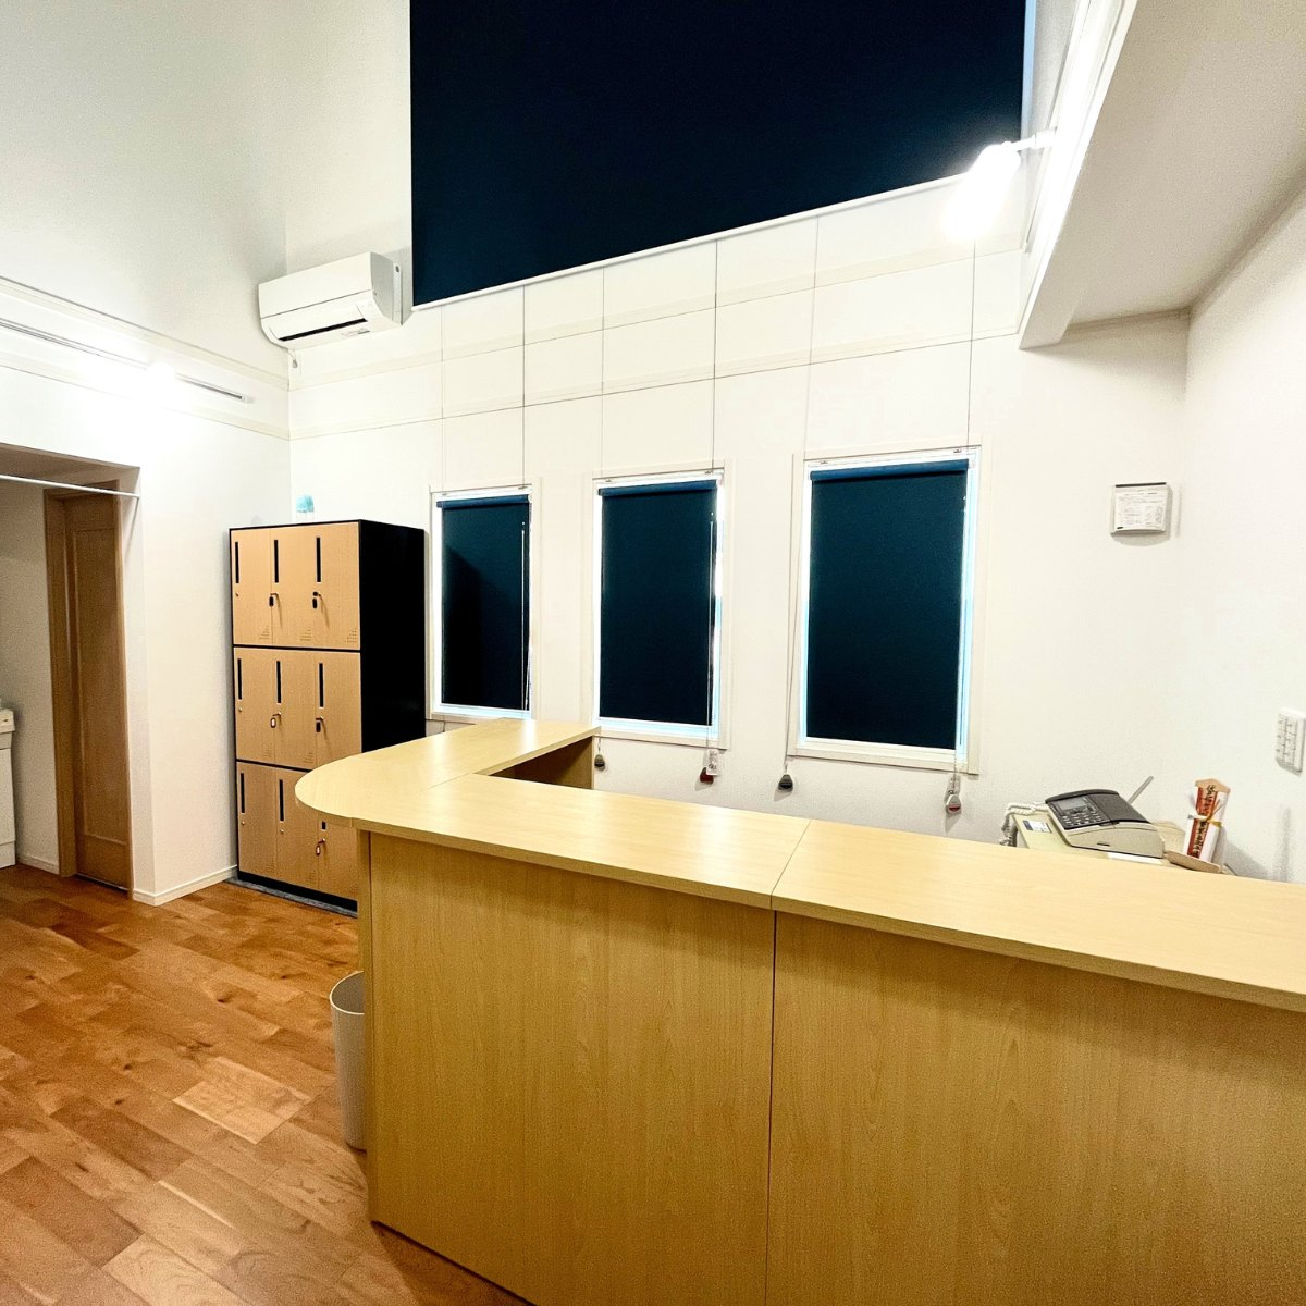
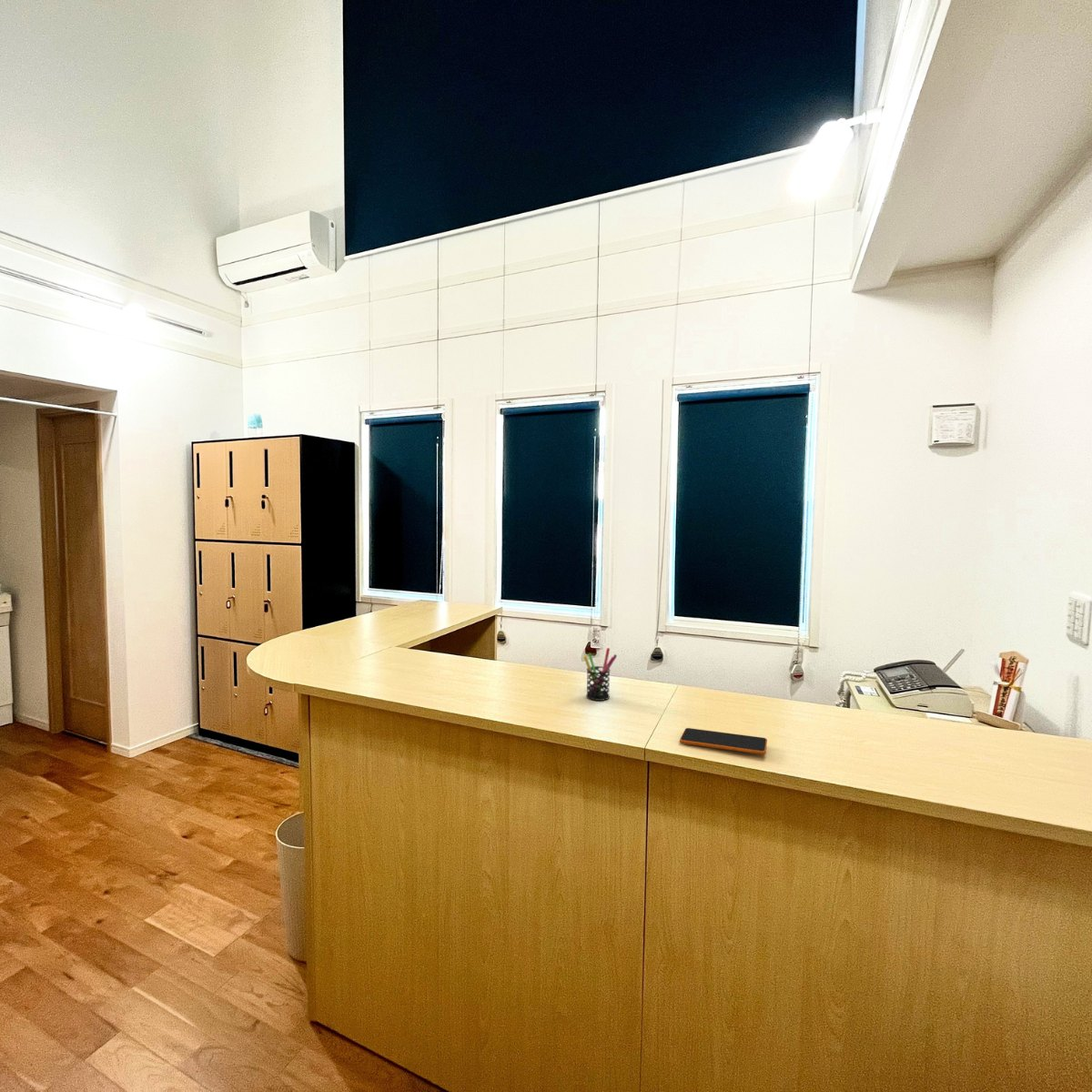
+ pen holder (597, 672)
+ smartphone (723, 740)
